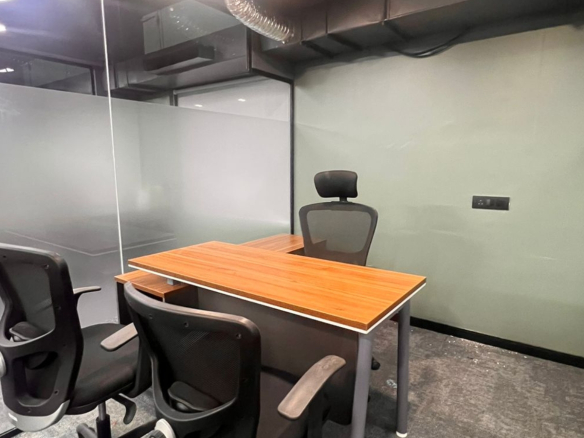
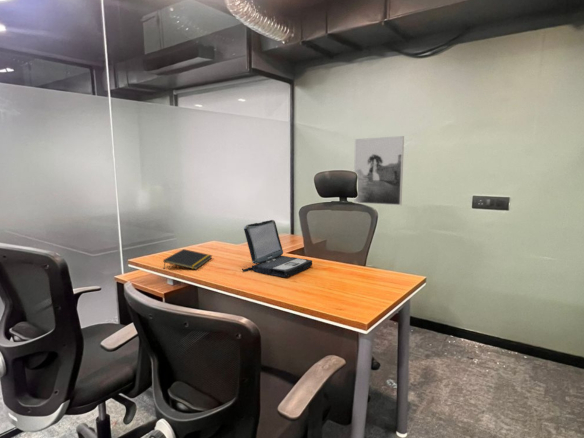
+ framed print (377, 171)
+ laptop (277, 246)
+ notepad (189, 258)
